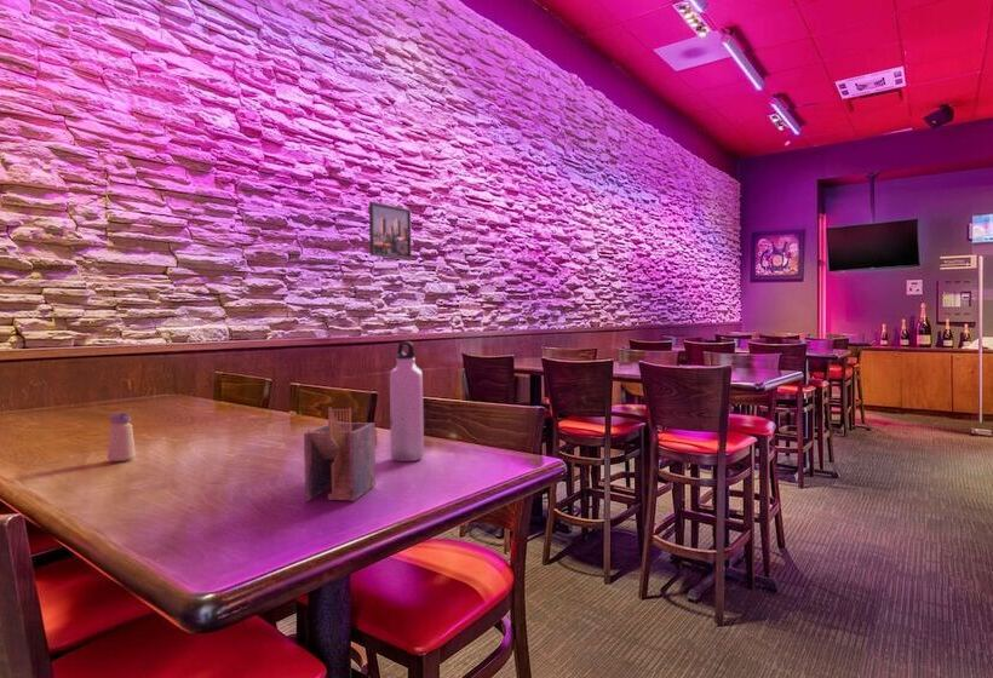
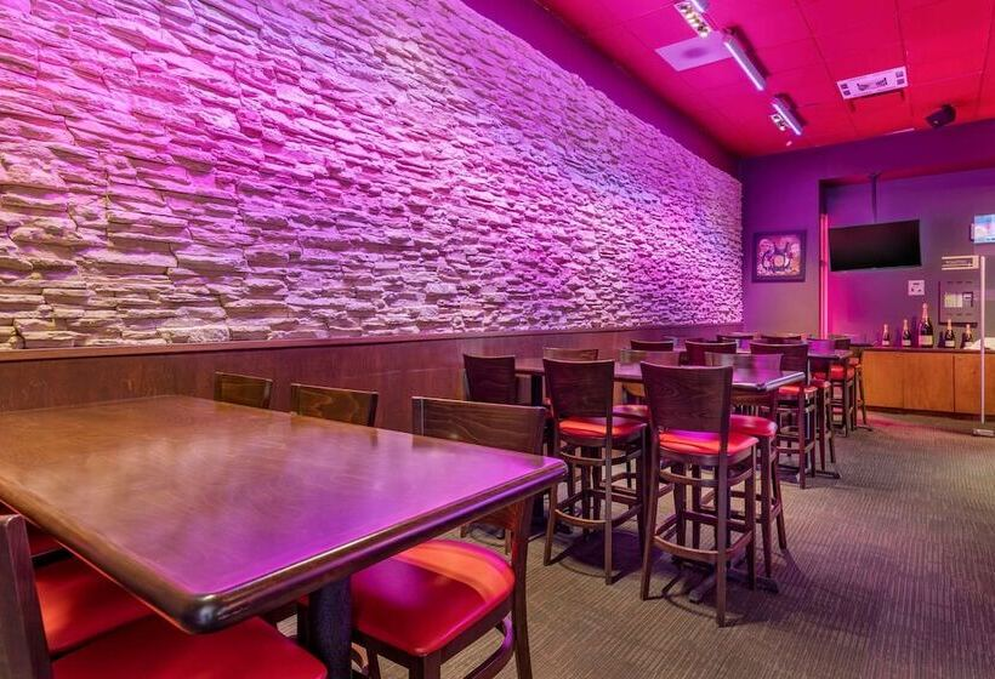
- napkin holder (340, 448)
- water bottle (406, 400)
- saltshaker (121, 436)
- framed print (390, 231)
